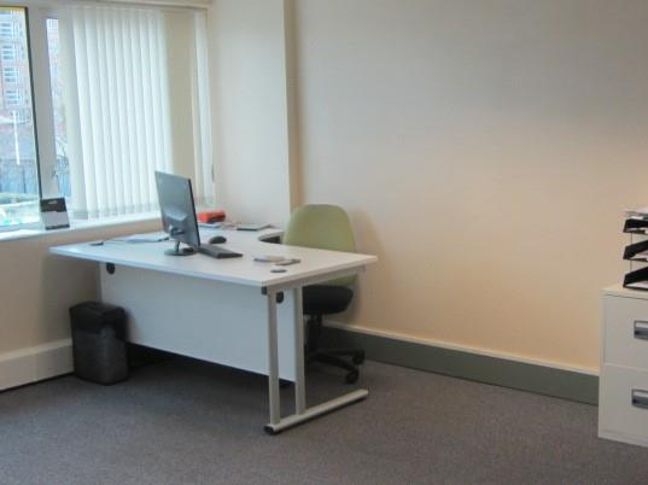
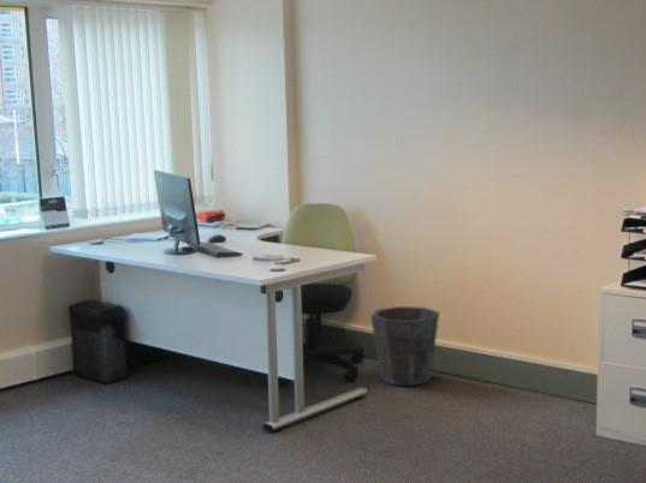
+ waste bin (405, 346)
